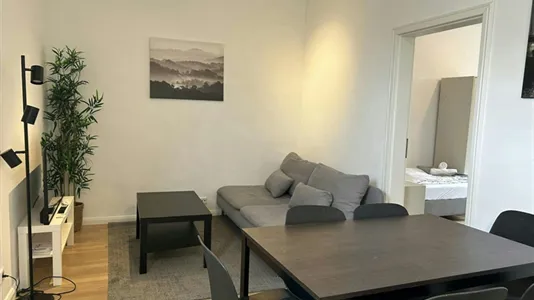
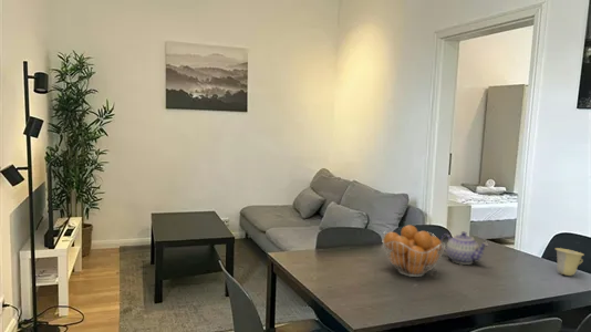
+ teapot (463, 246)
+ cup (568, 261)
+ fruit basket (412, 250)
